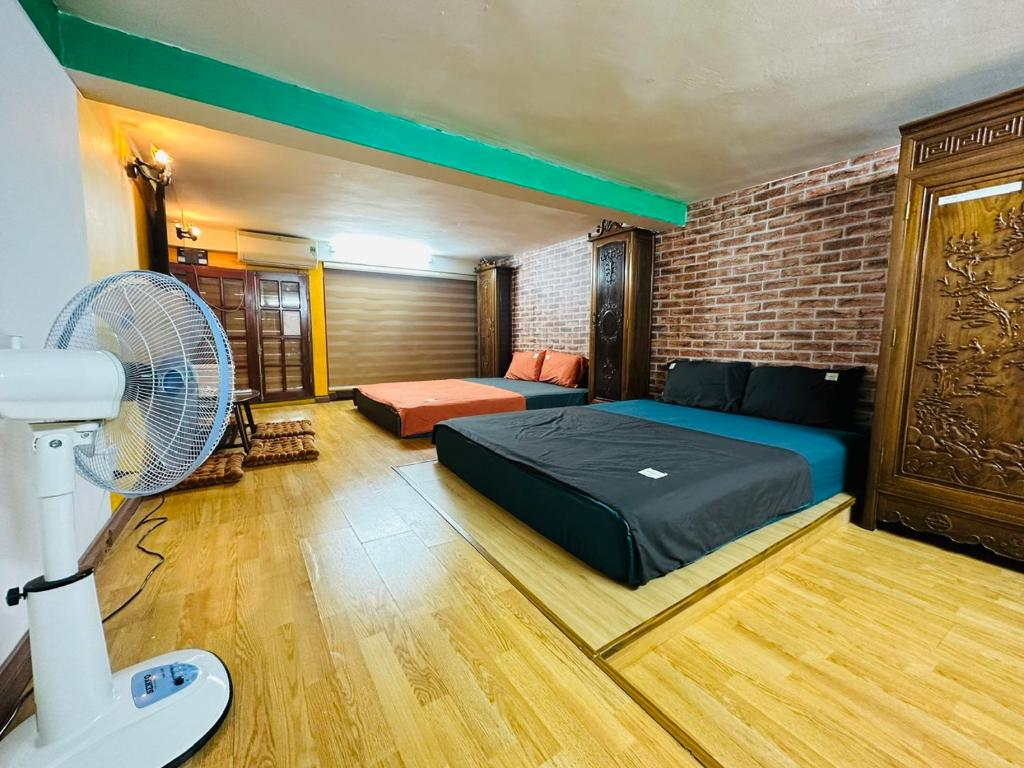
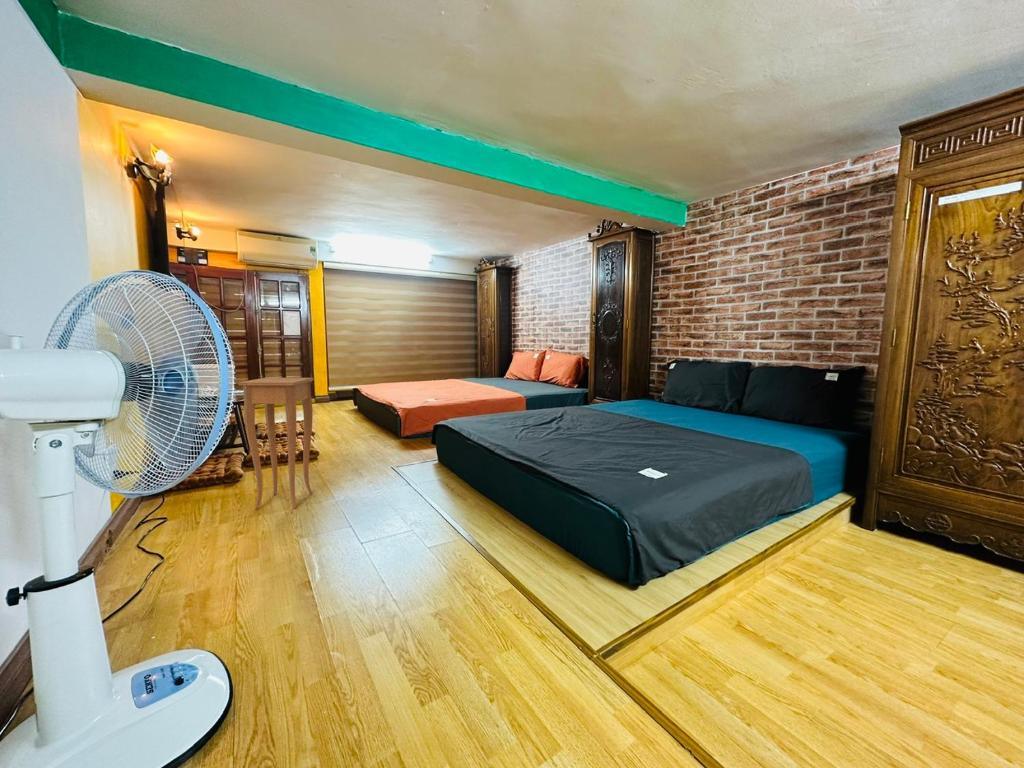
+ side table (275, 441)
